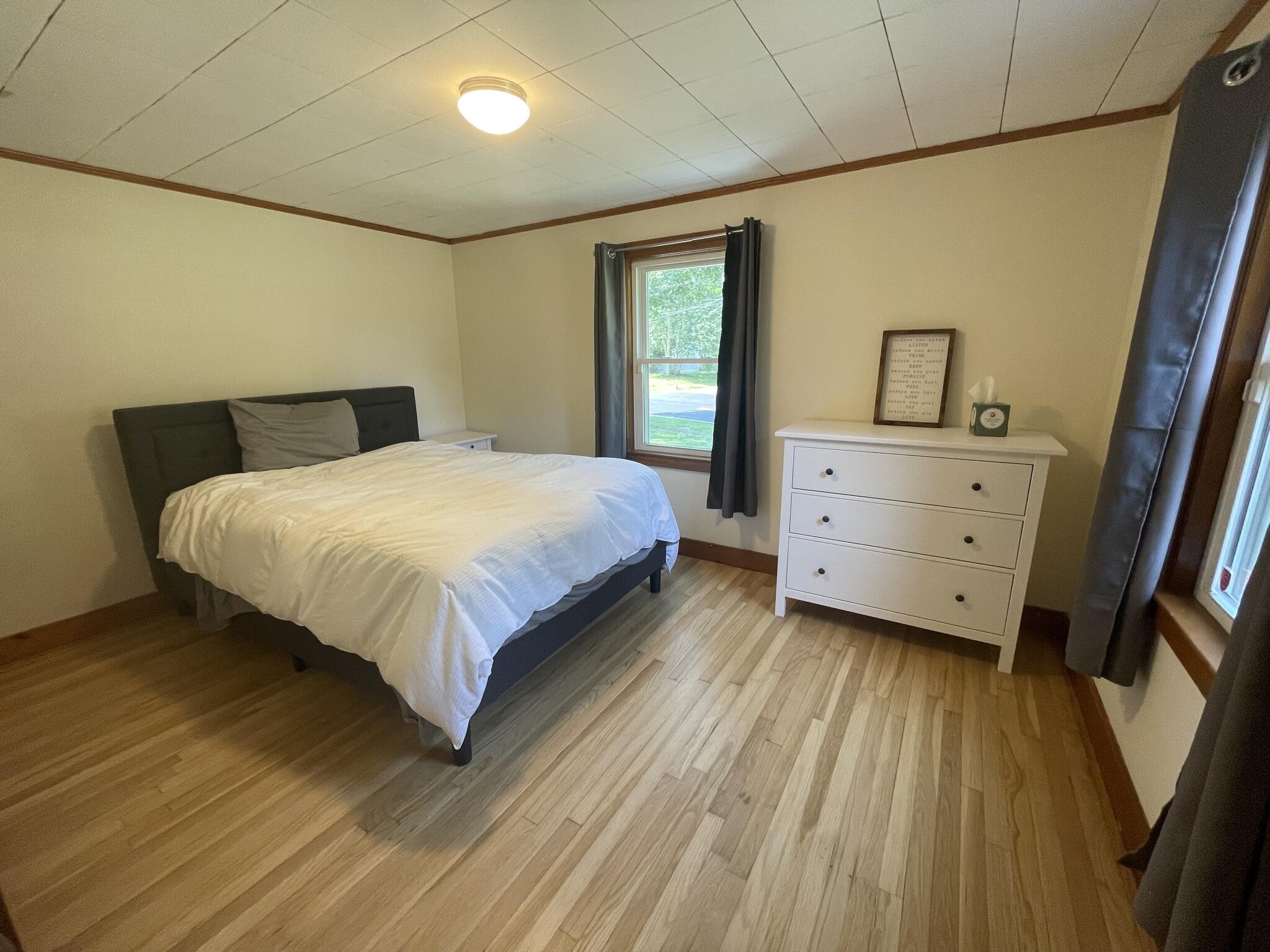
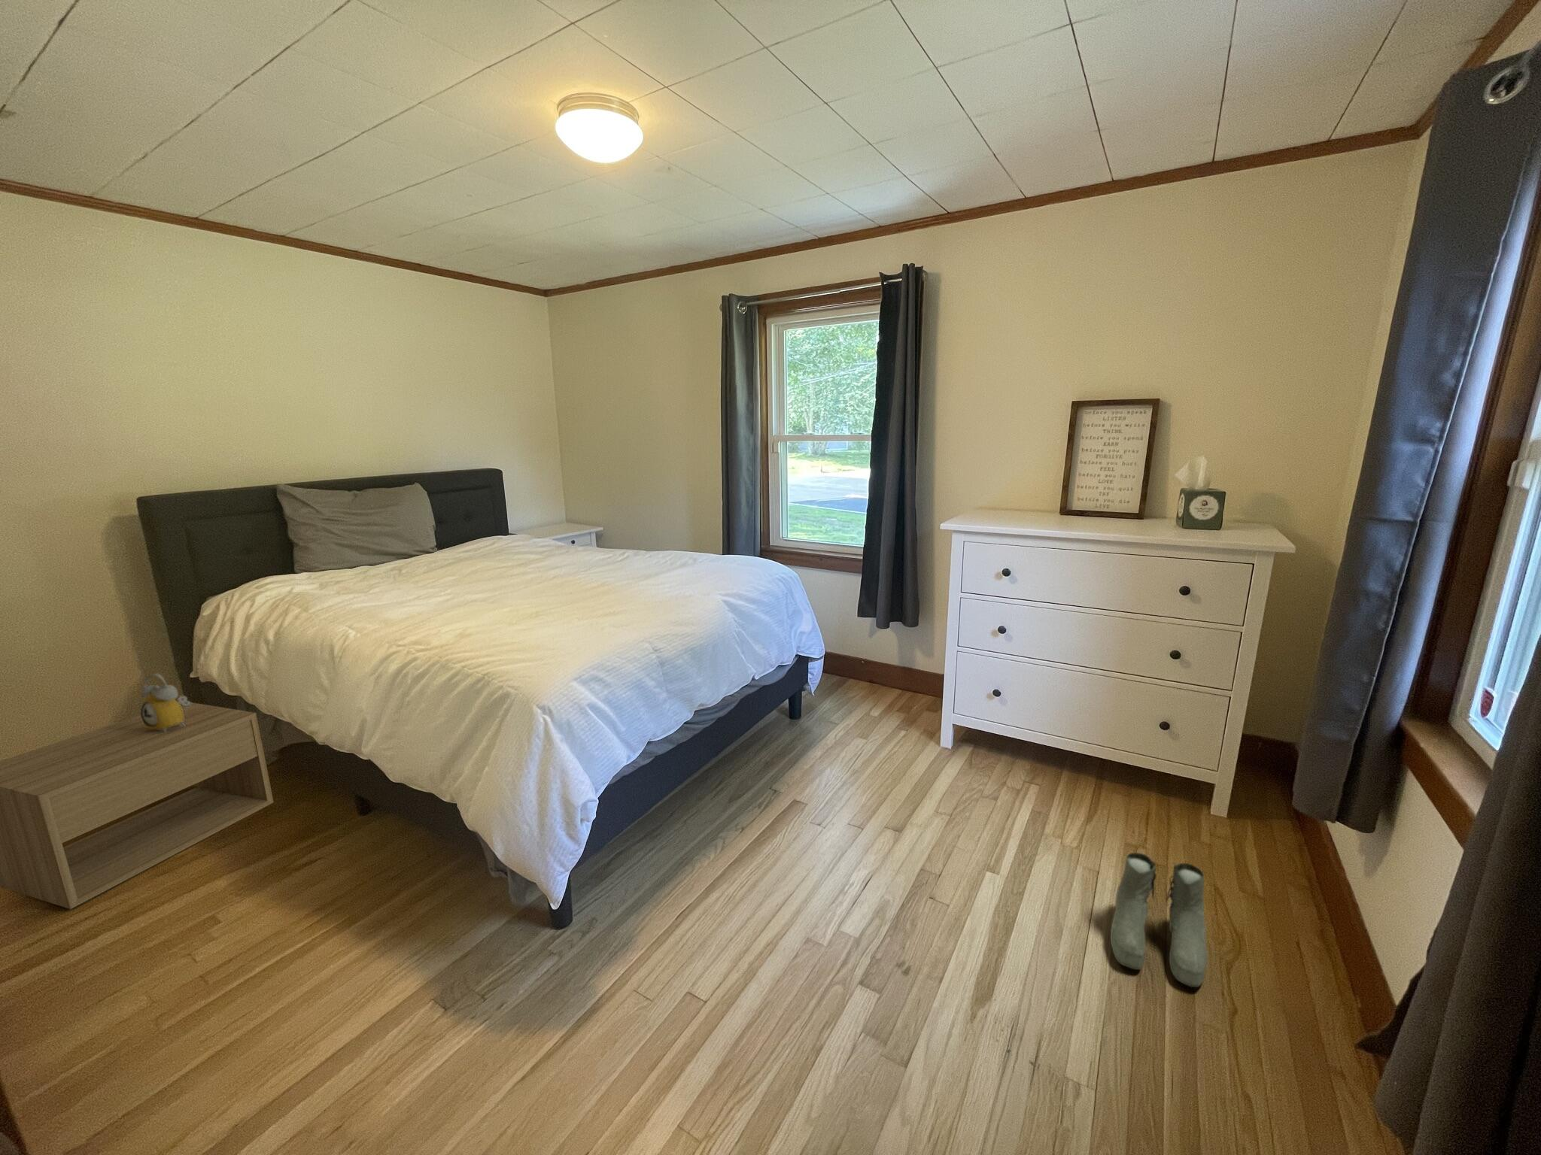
+ boots (1167, 905)
+ nightstand (133, 790)
+ alarm clock (167, 698)
